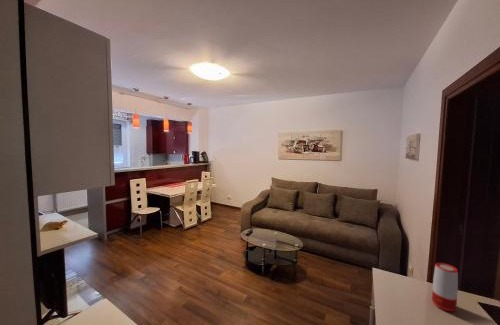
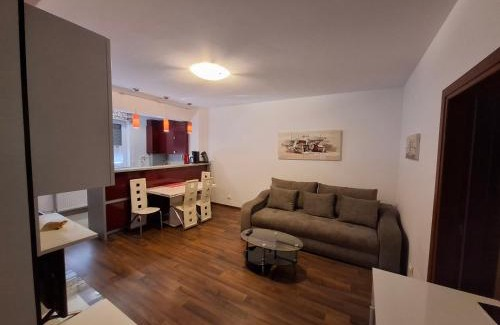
- speaker (444, 286)
